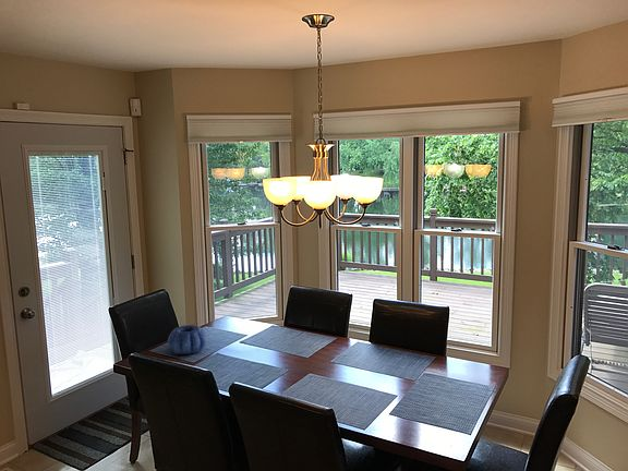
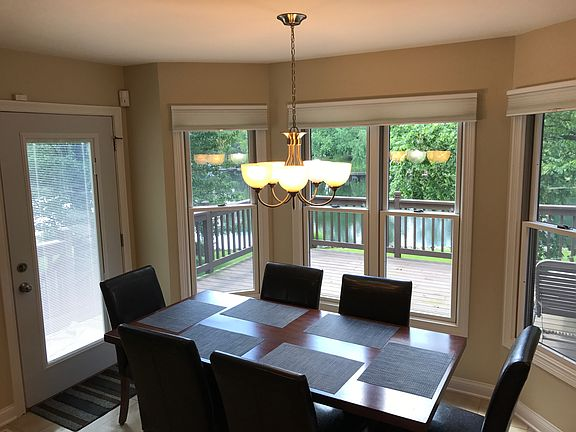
- decorative bowl (186, 339)
